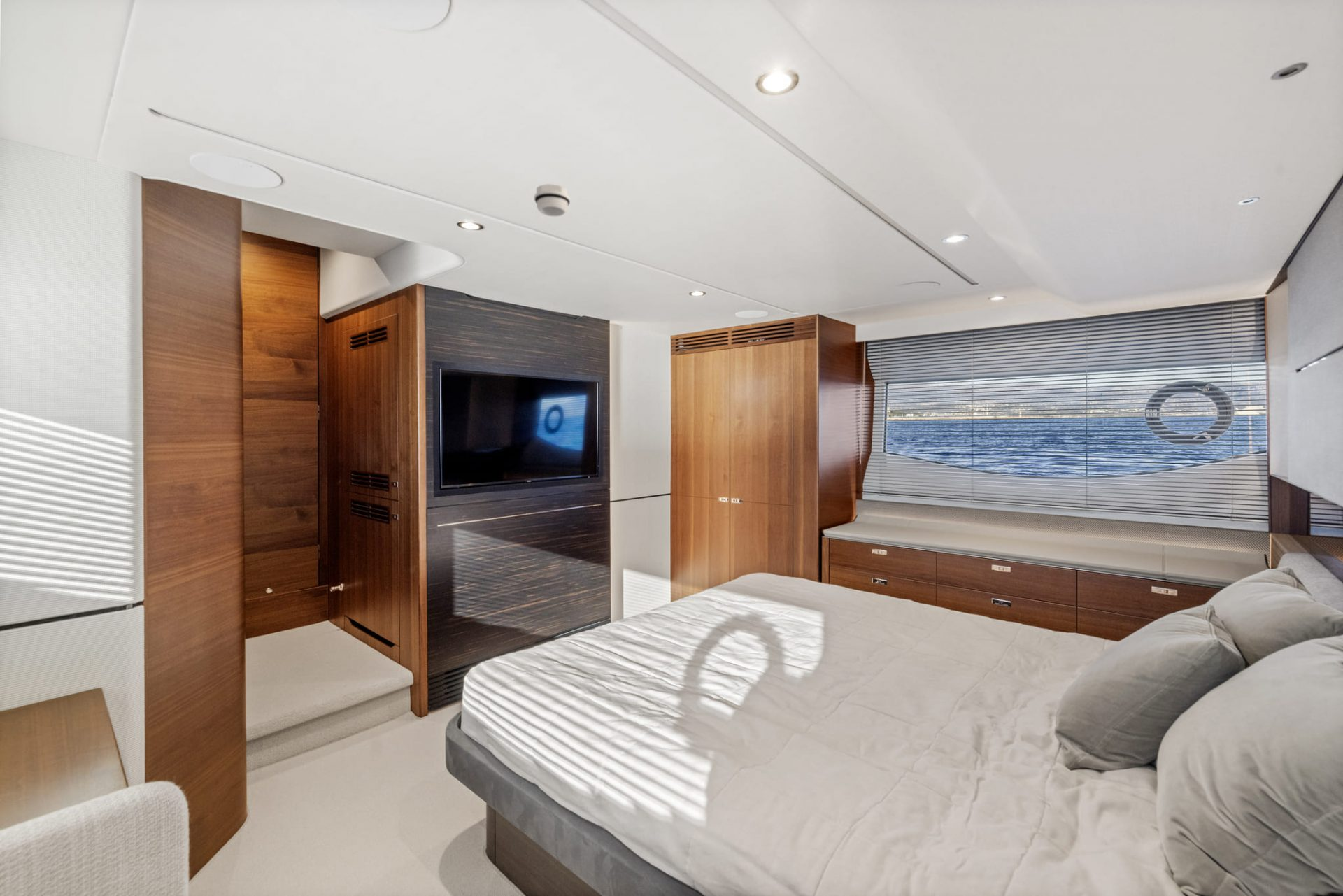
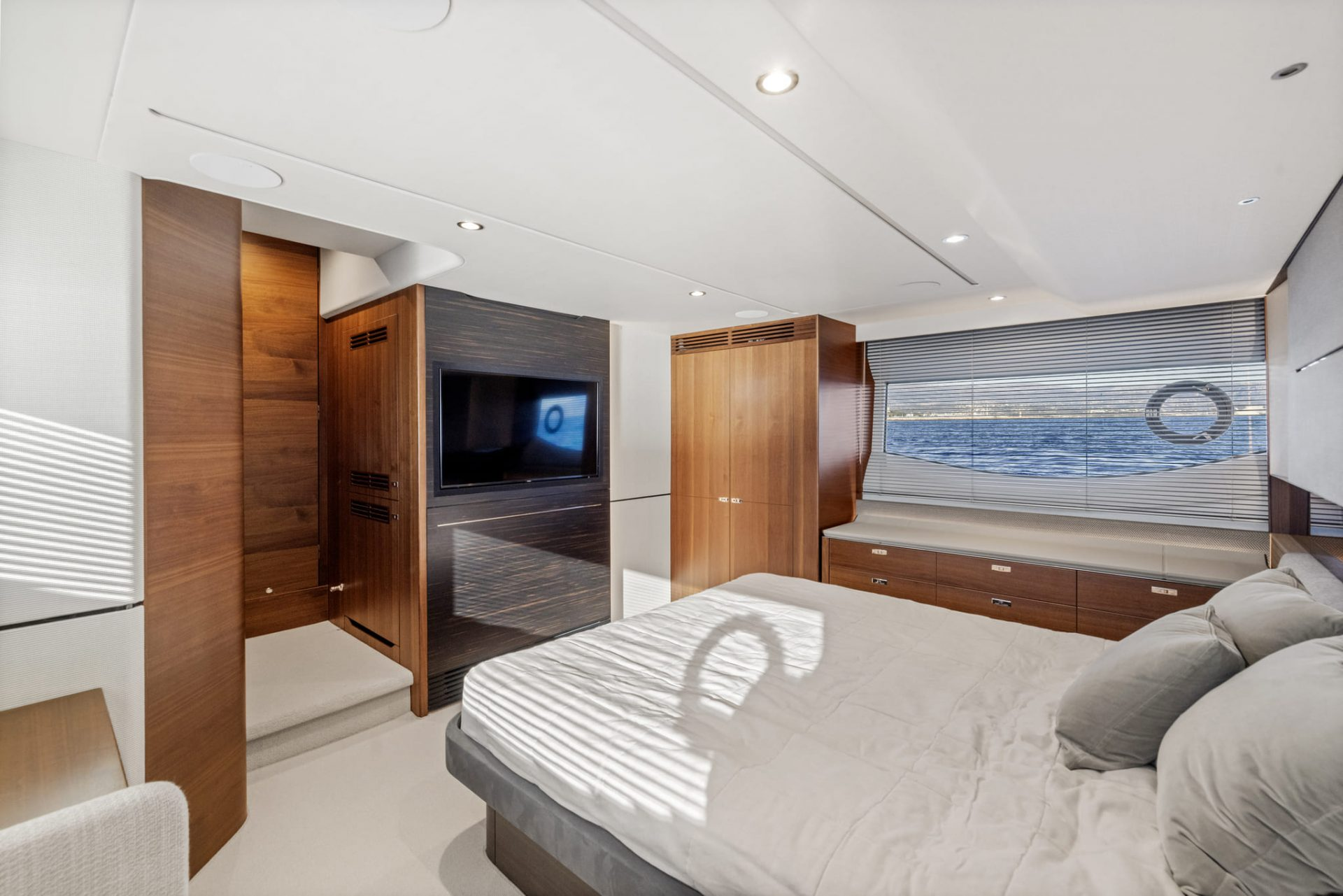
- smoke detector (552, 201)
